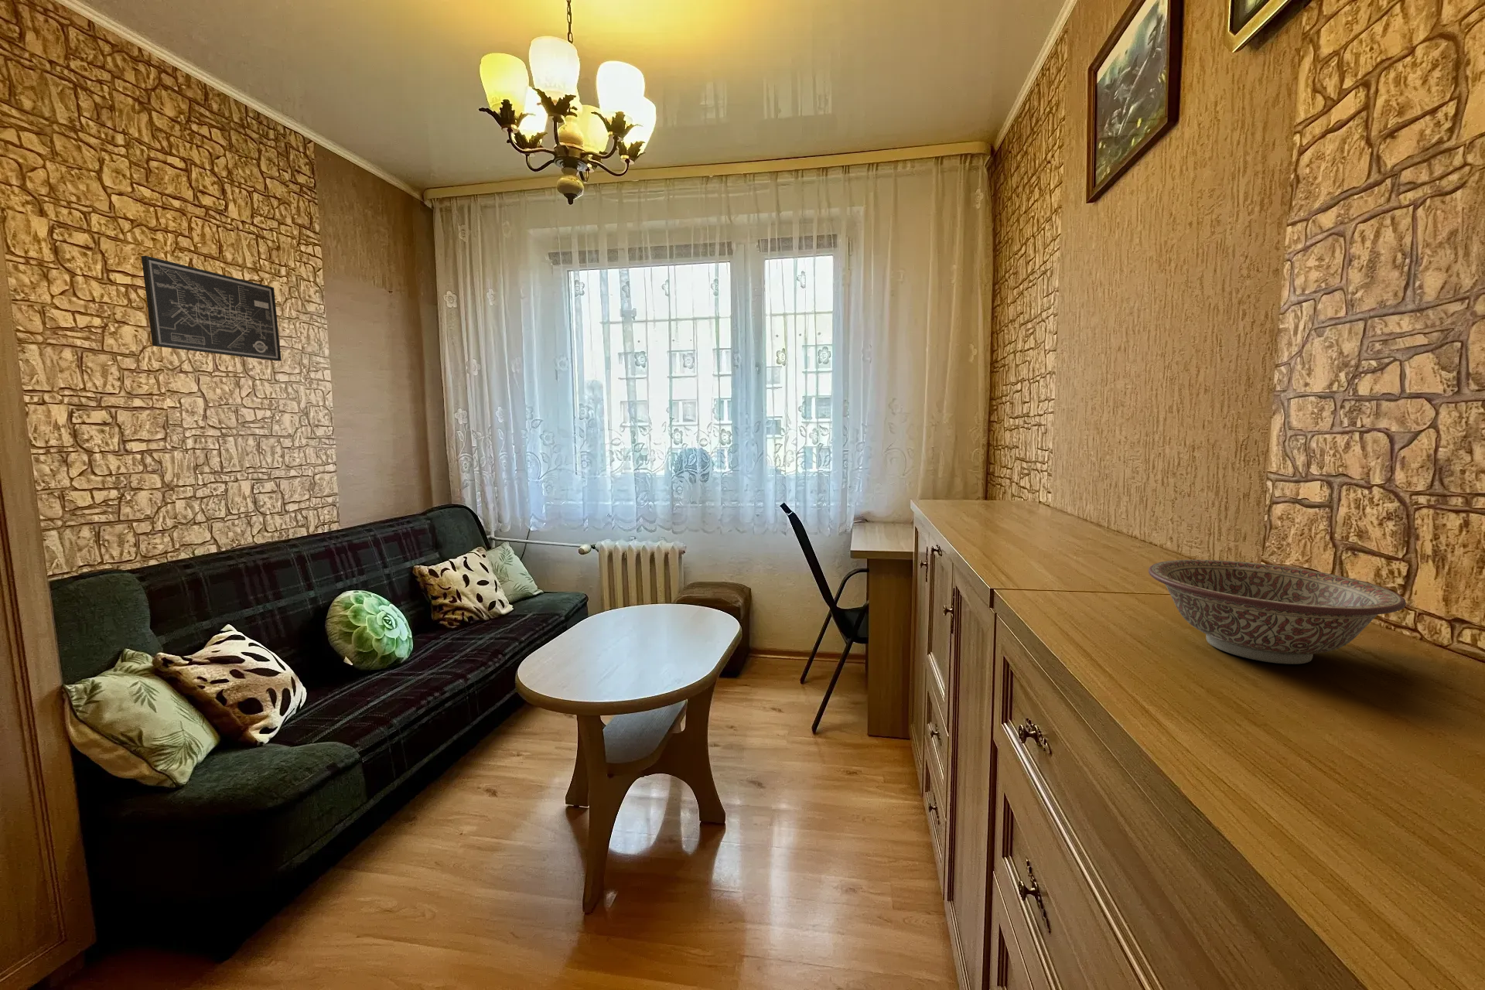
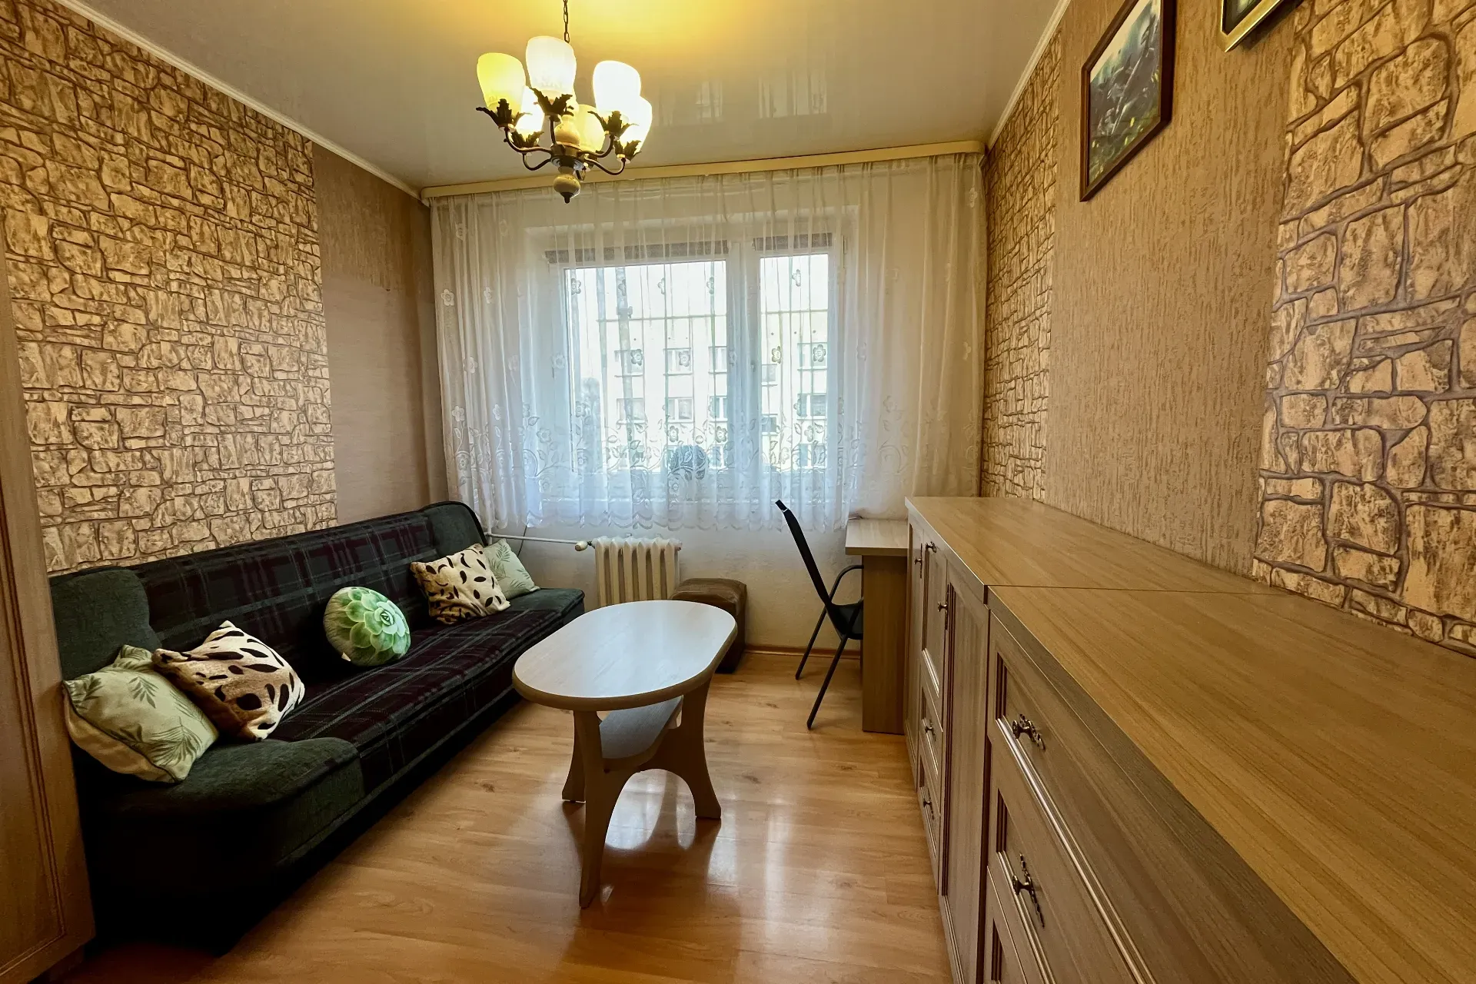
- wall art (218, 314)
- decorative bowl (1260, 614)
